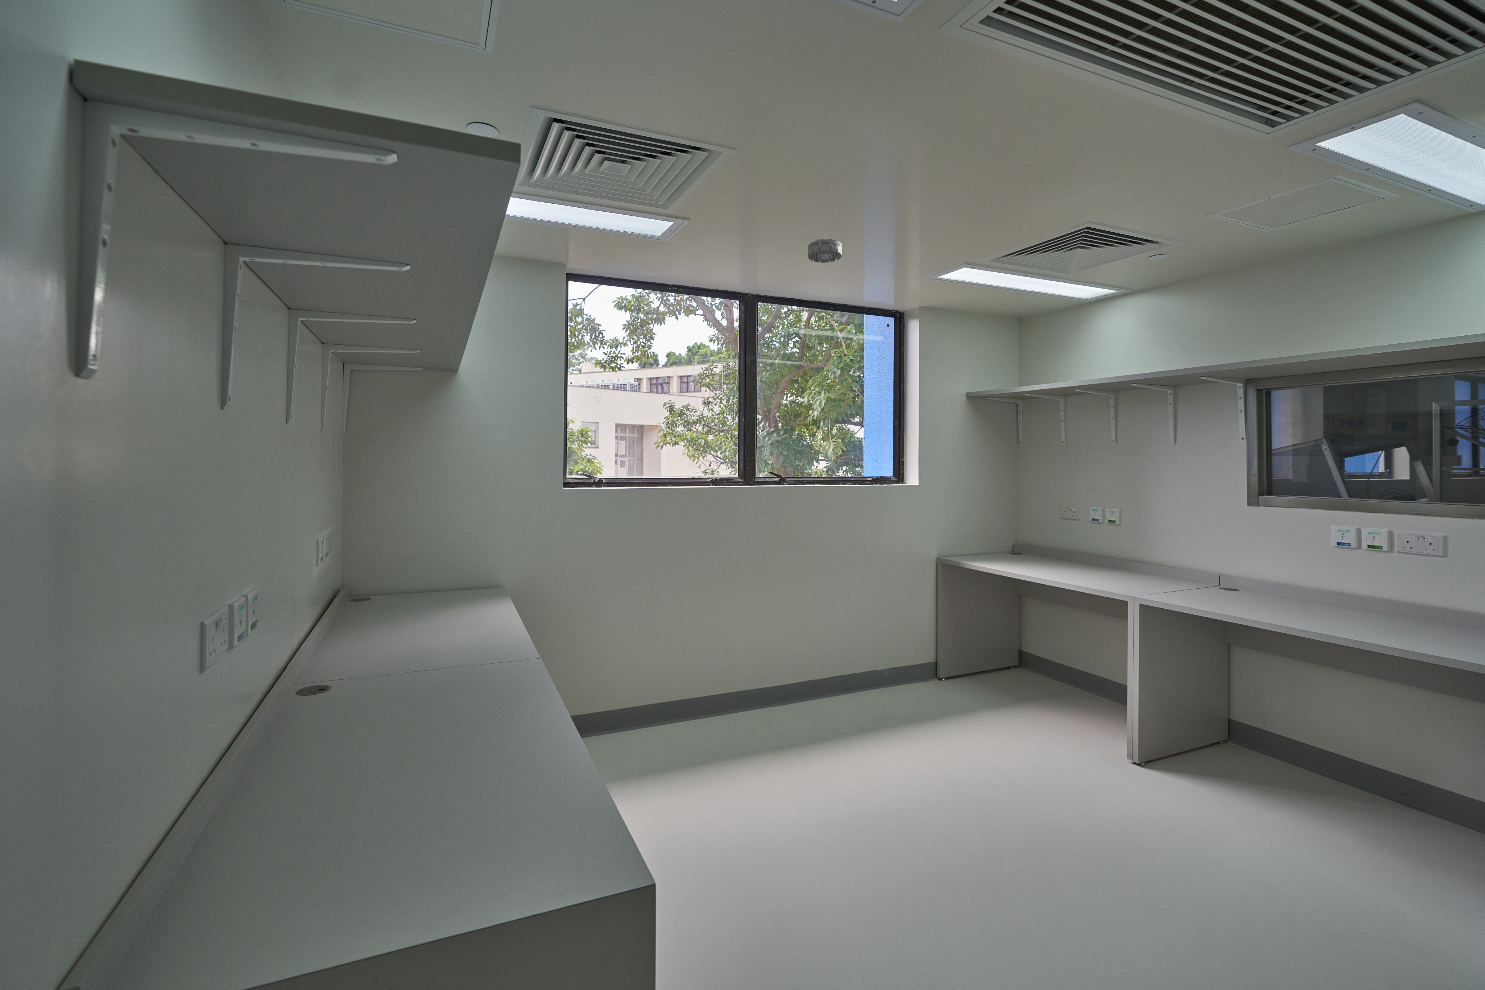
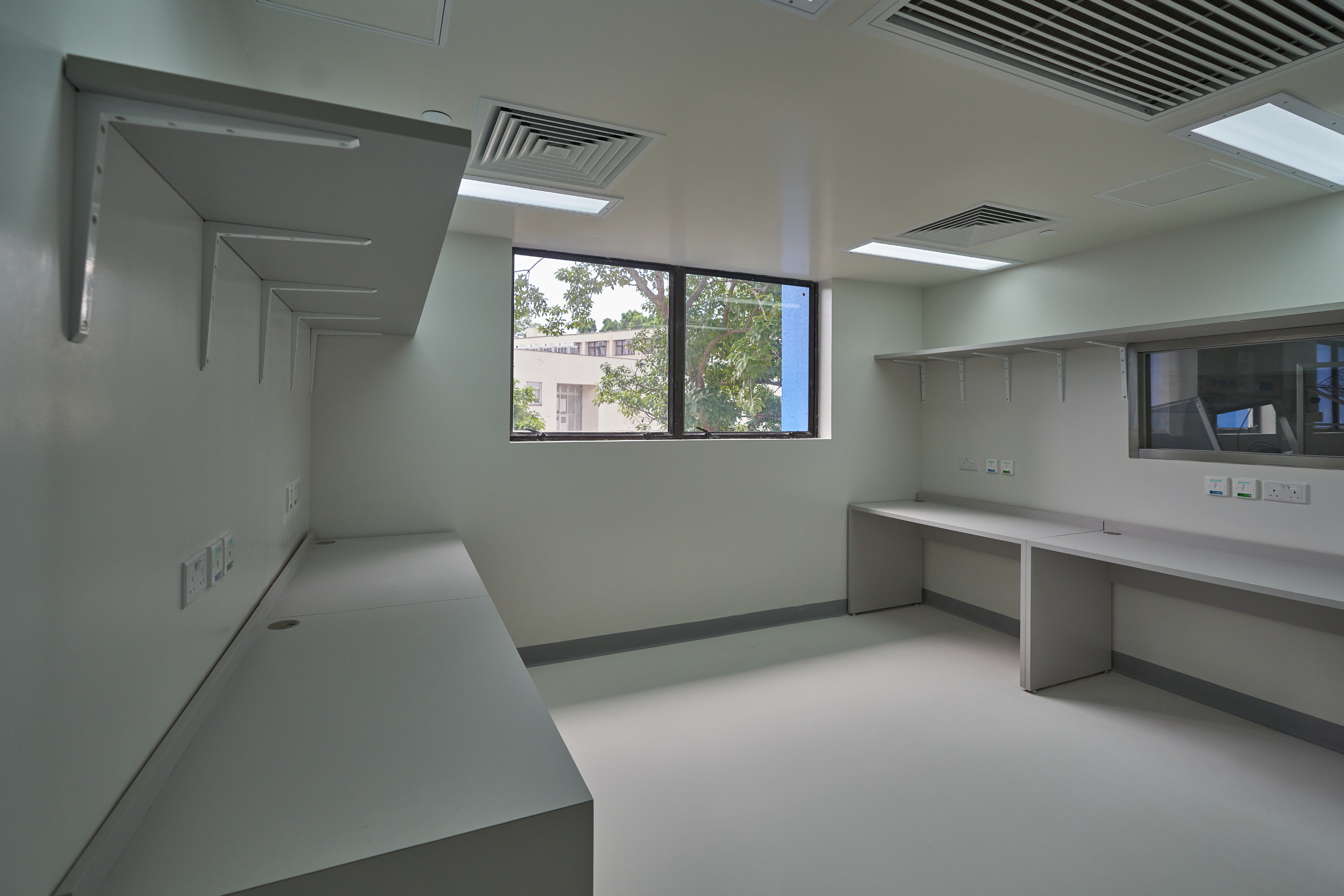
- smoke detector (824, 250)
